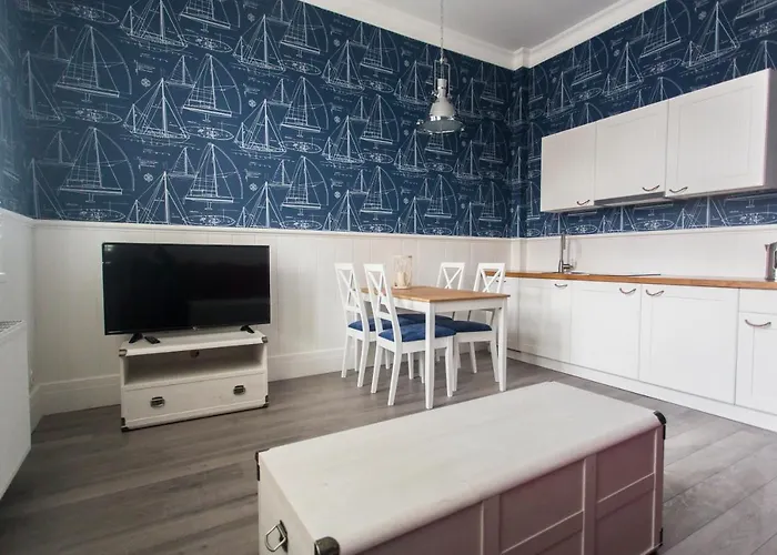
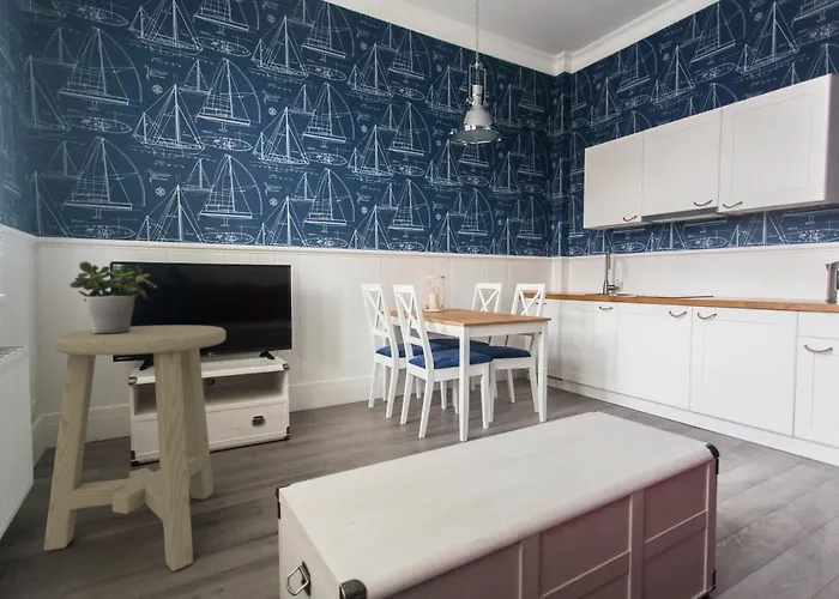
+ potted plant (111, 296)
+ stool (158, 434)
